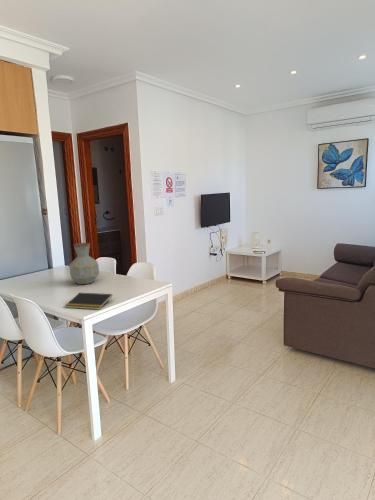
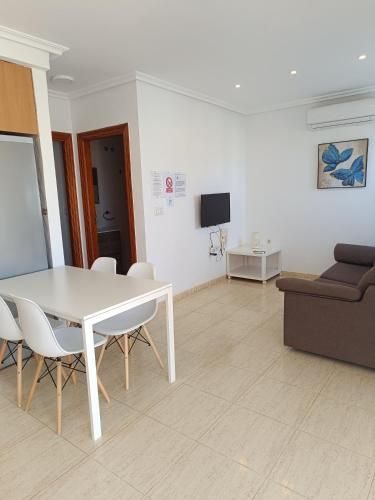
- vase (83, 263)
- notepad (89, 300)
